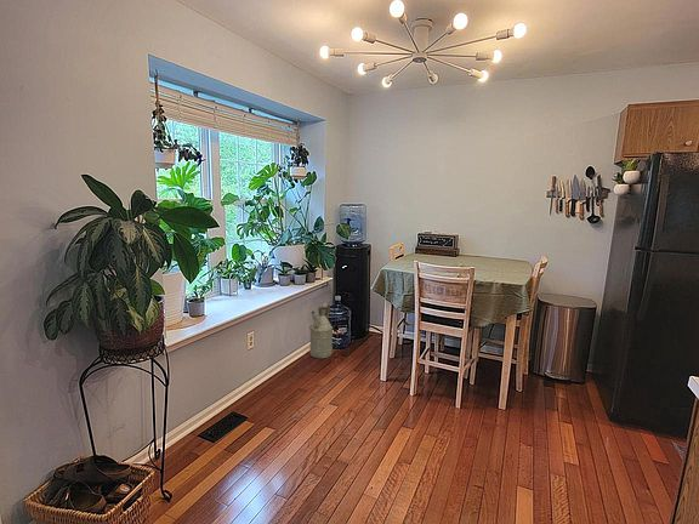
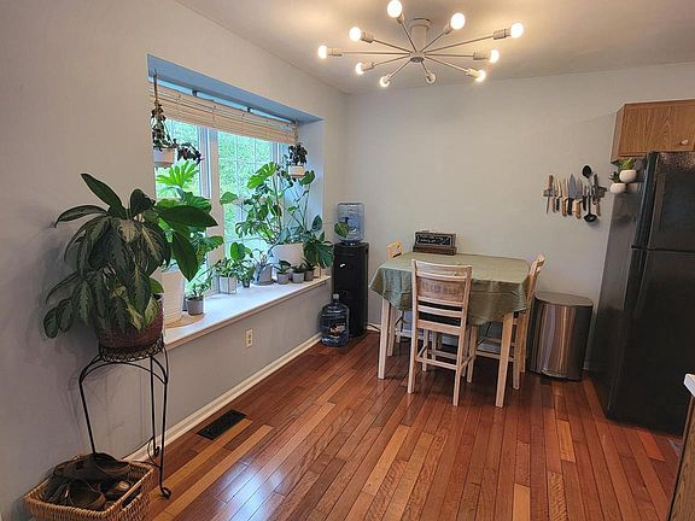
- watering can (320, 330)
